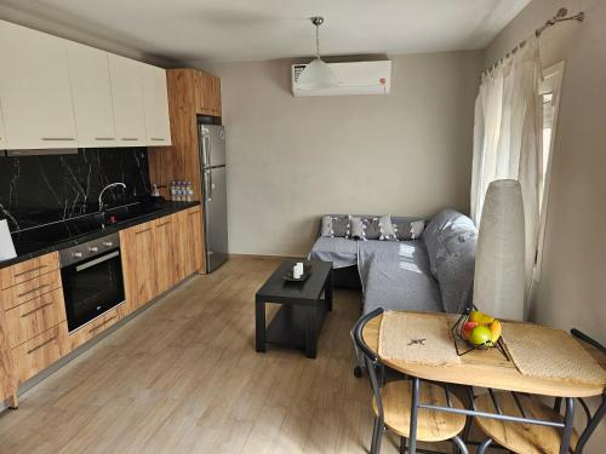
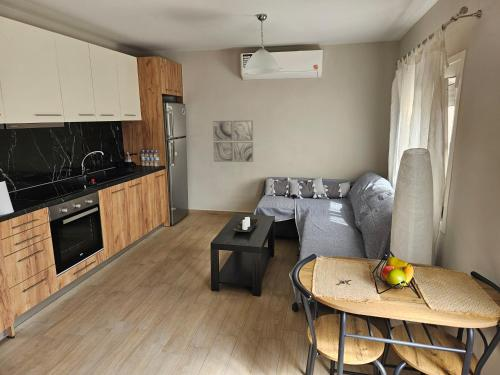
+ wall art (233, 140)
